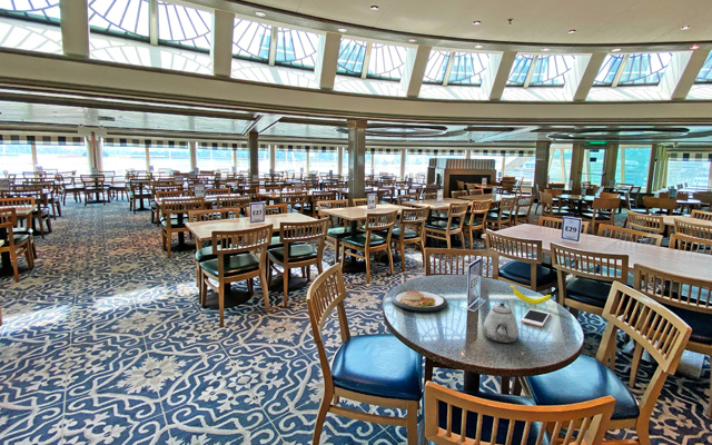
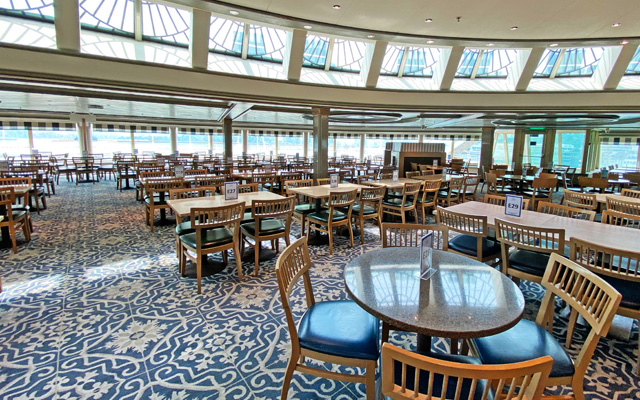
- banana (528, 297)
- cell phone (535, 317)
- teapot (501, 320)
- dish (418, 298)
